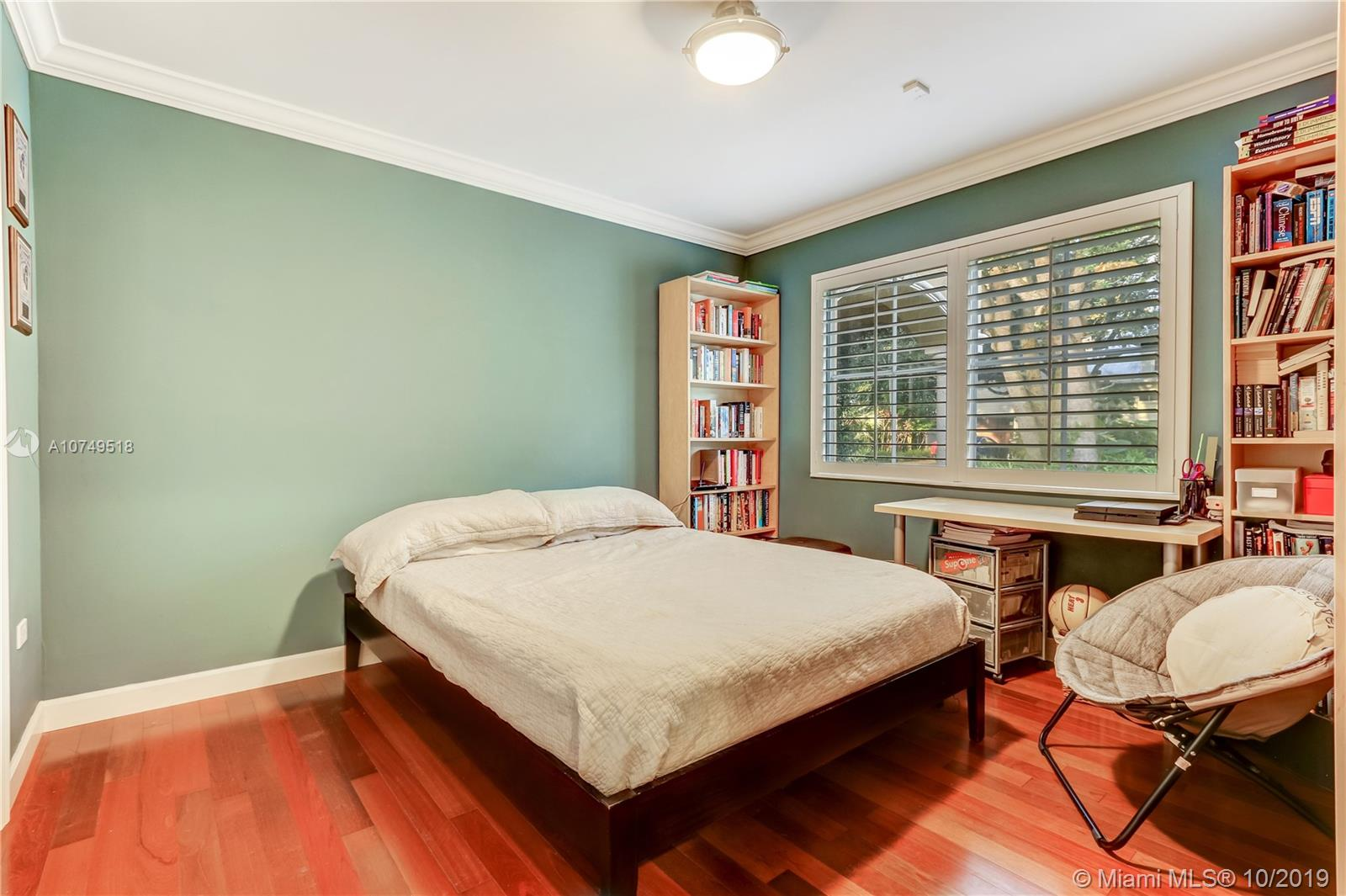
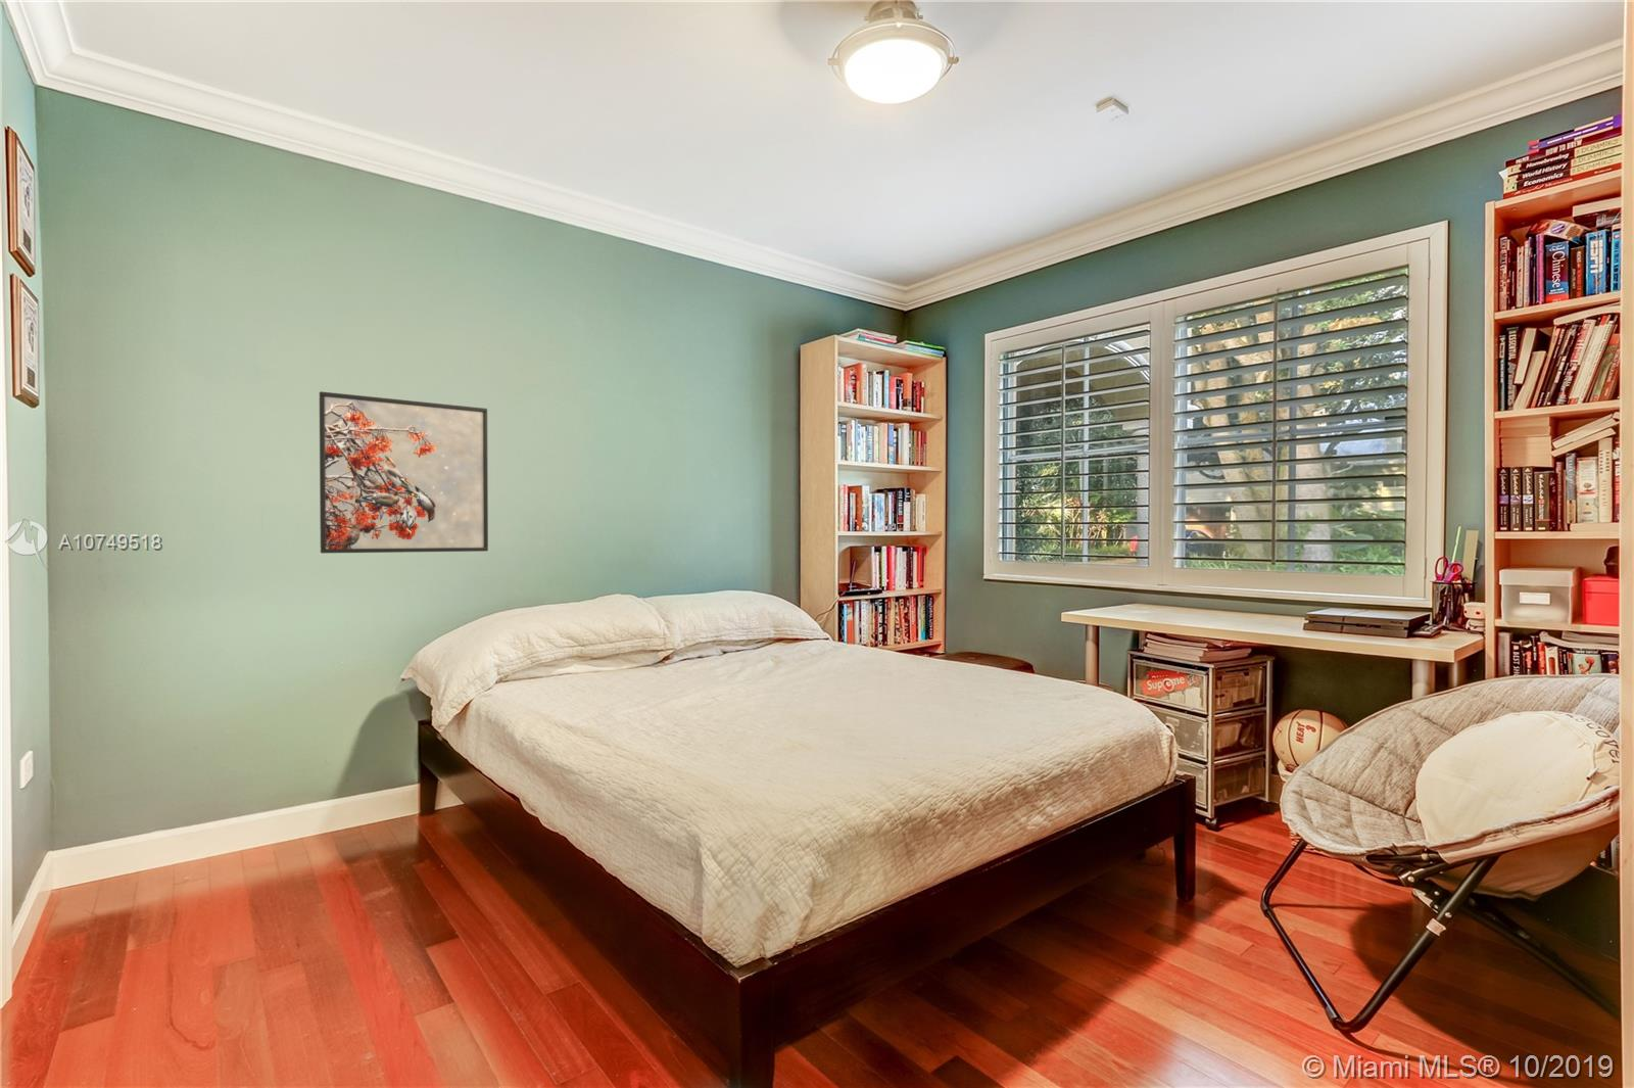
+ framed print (408, 476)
